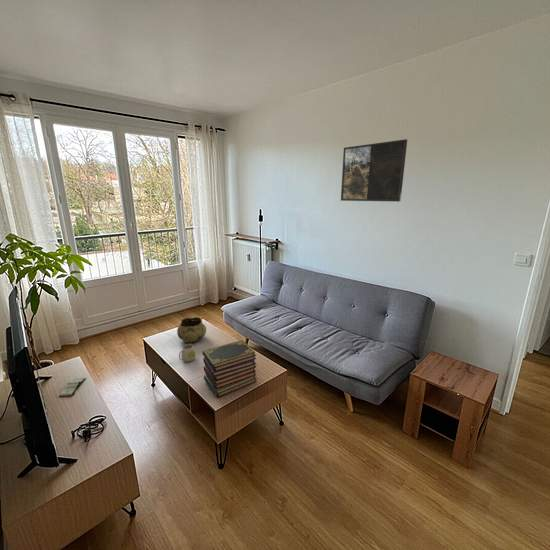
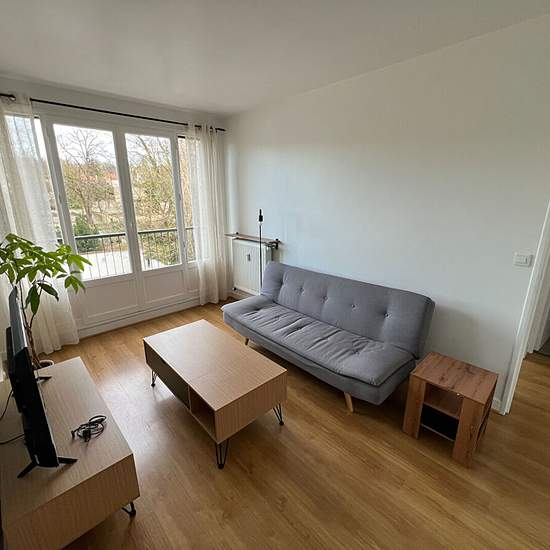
- mug (186, 353)
- book (73, 385)
- decorative bowl (191, 330)
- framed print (370, 173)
- book stack (229, 367)
